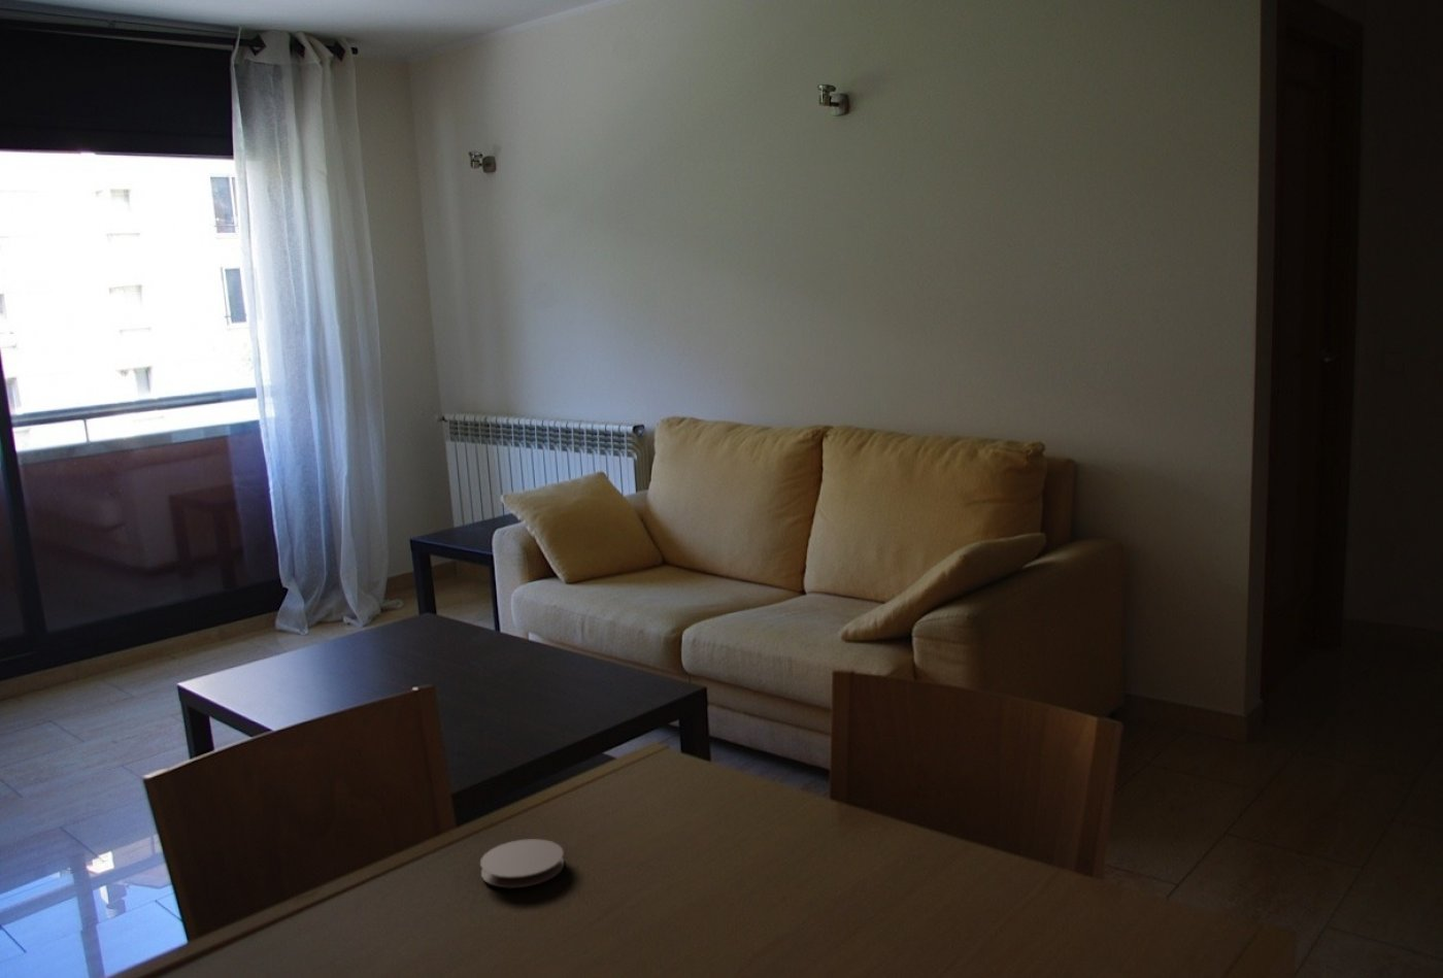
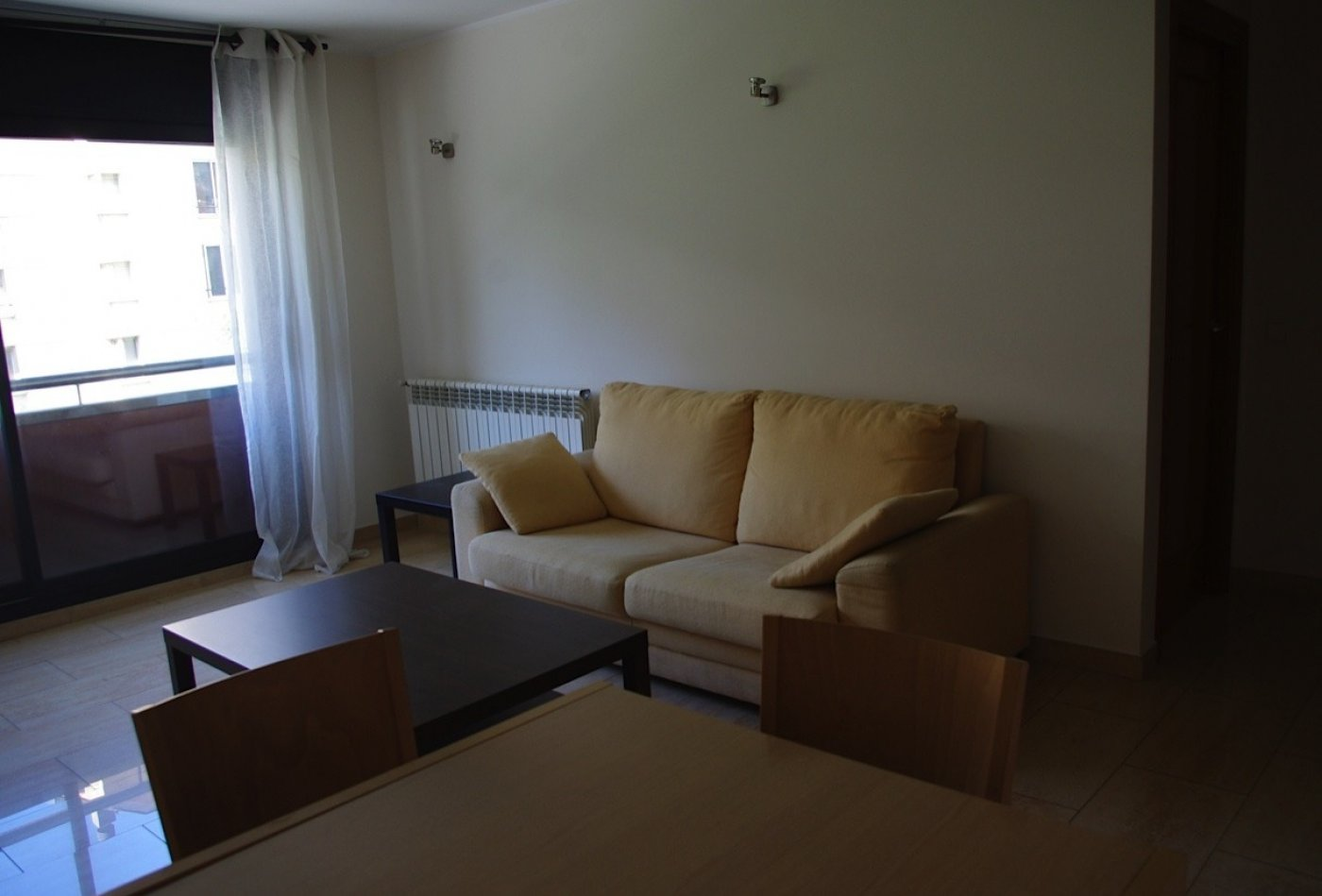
- coaster (522, 861)
